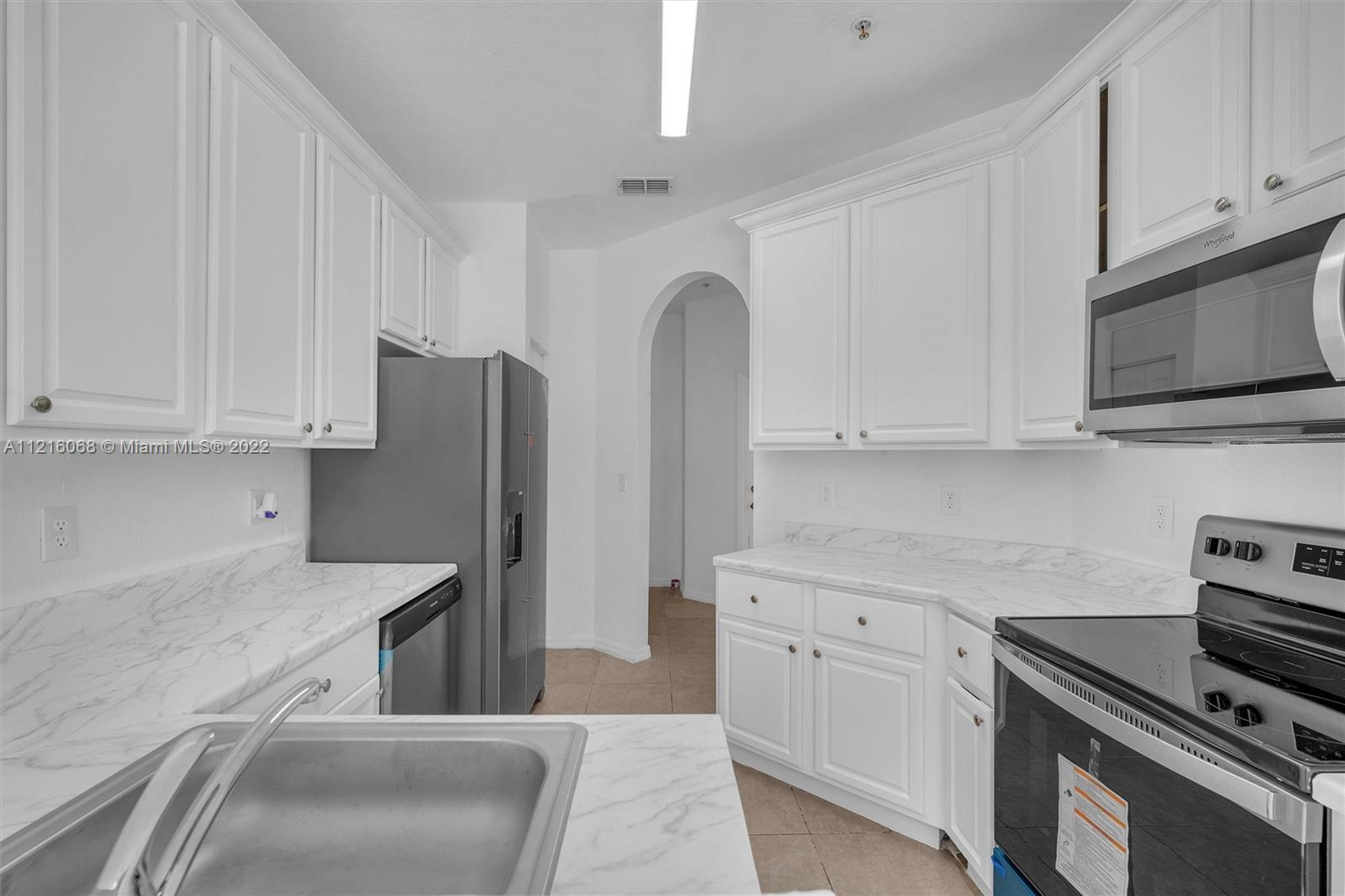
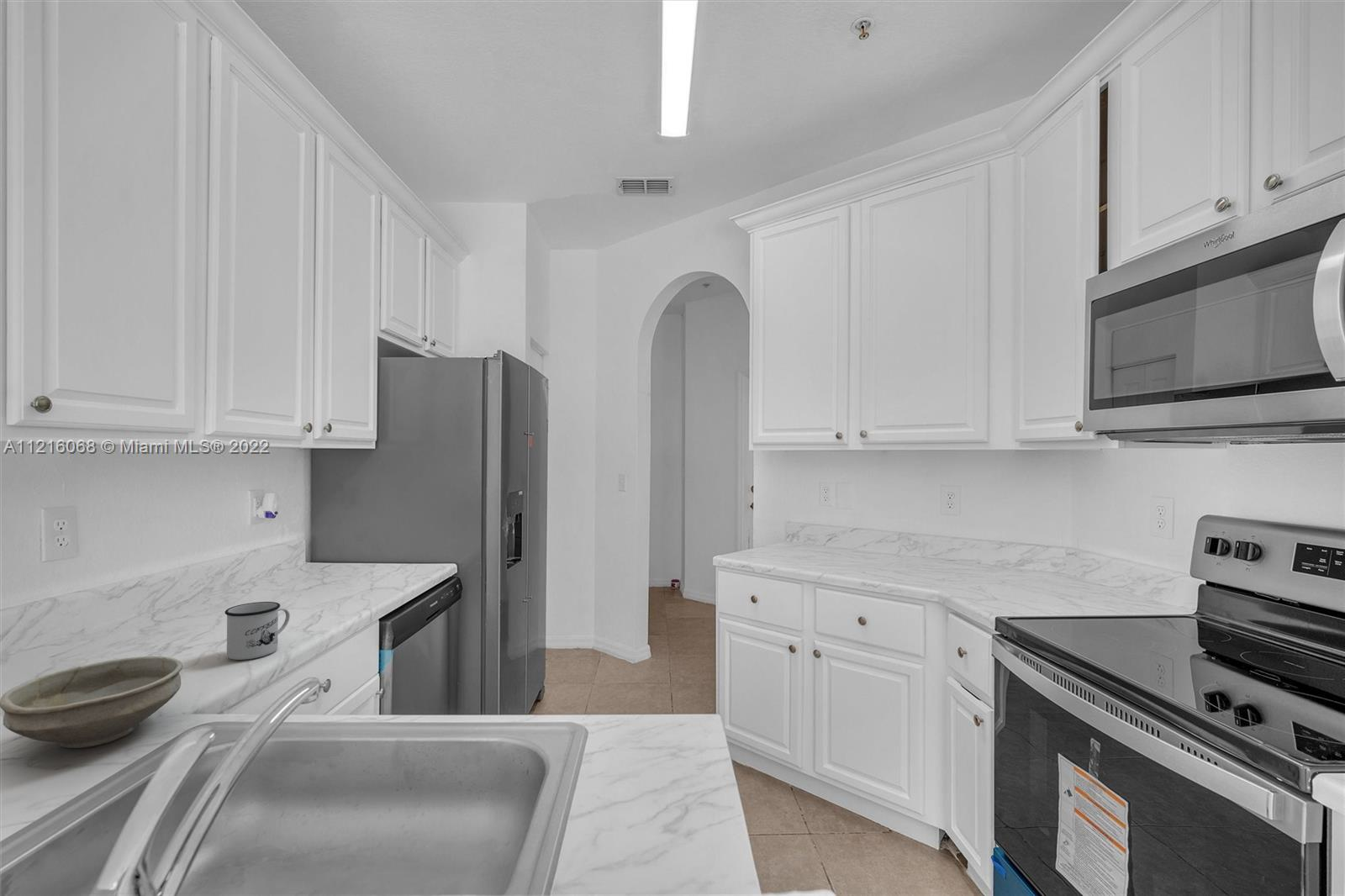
+ bowl (97, 707)
+ mug (260, 628)
